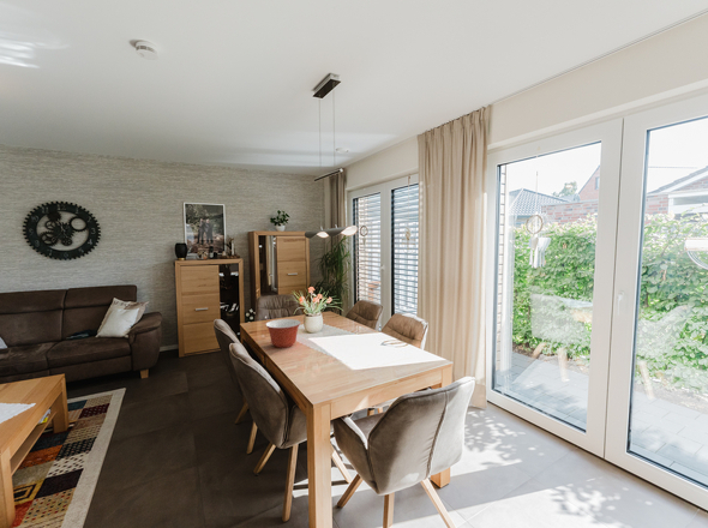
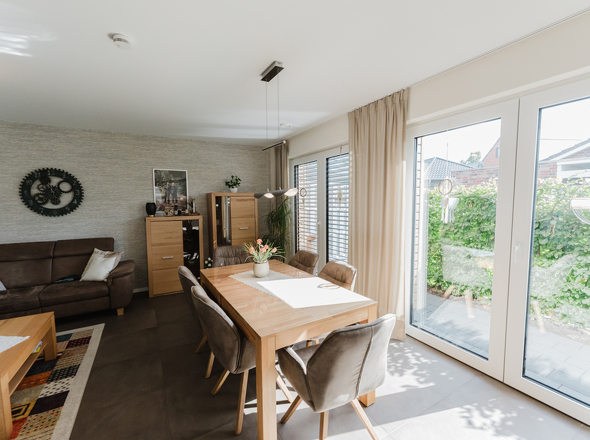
- mixing bowl (283, 334)
